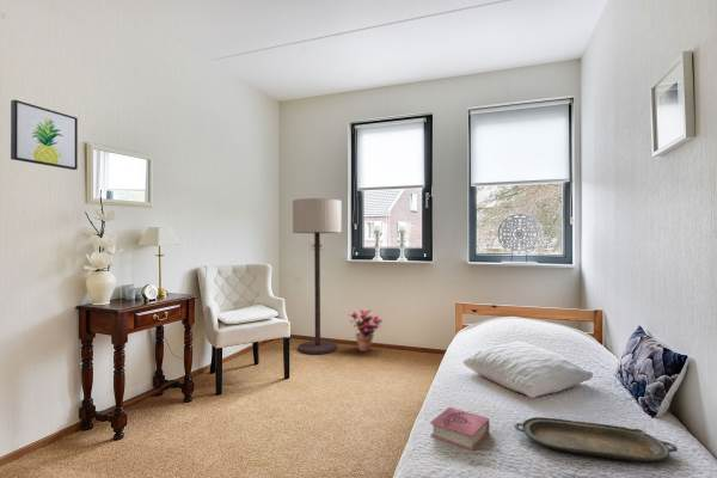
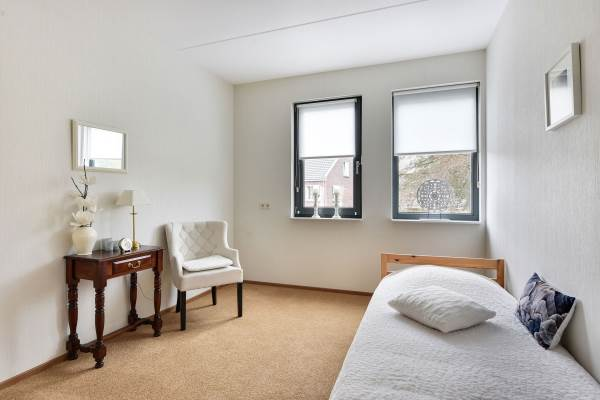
- wall art (45, 136)
- serving tray (590, 440)
- book (460, 427)
- floor lamp (317, 274)
- potted plant (366, 331)
